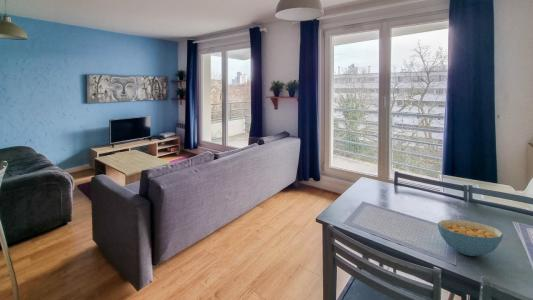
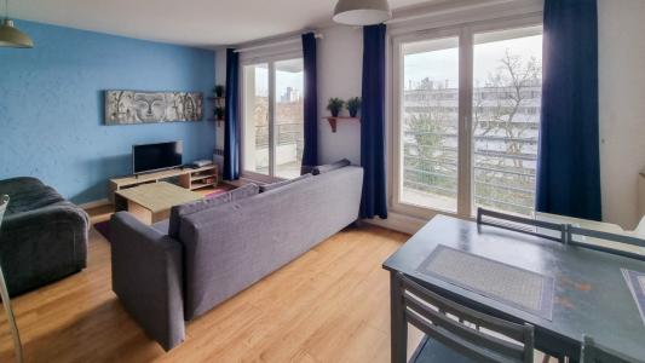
- cereal bowl (468, 240)
